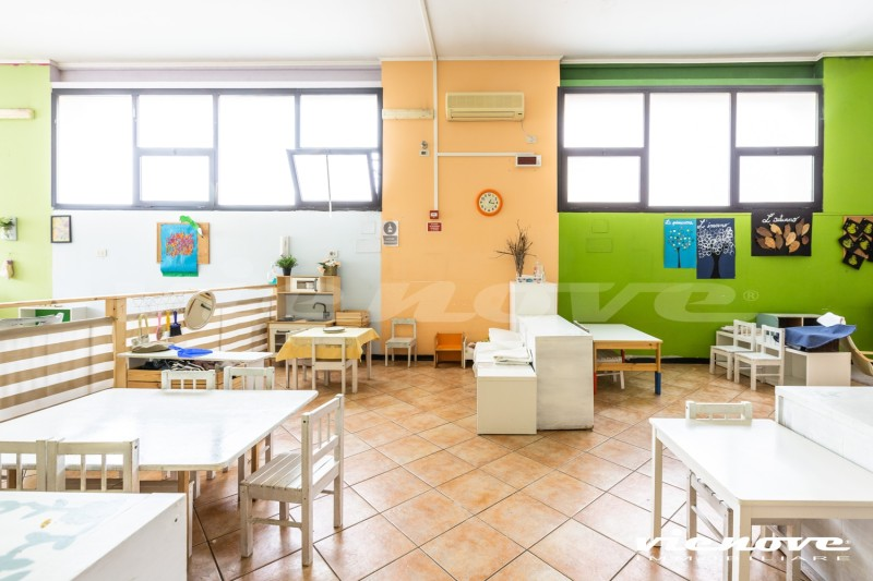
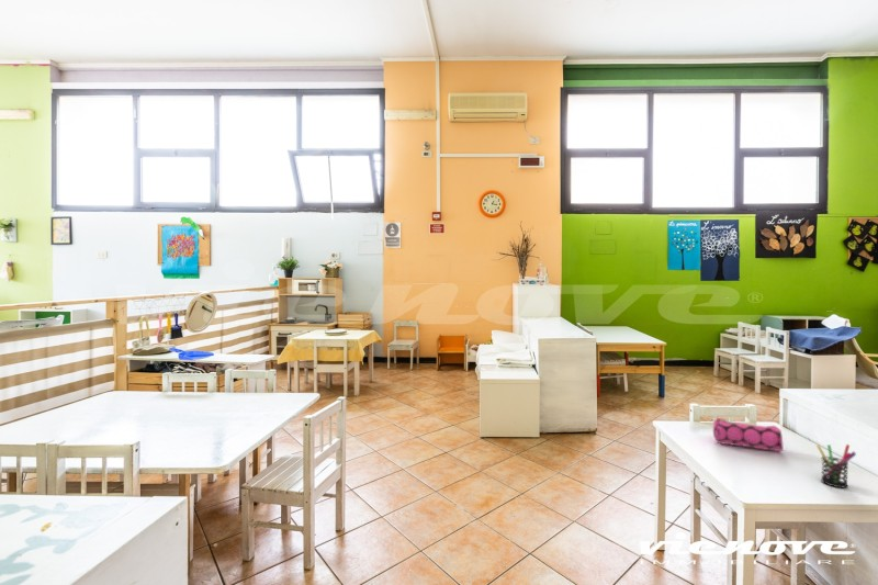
+ pencil case (746, 434)
+ pen holder (834, 463)
